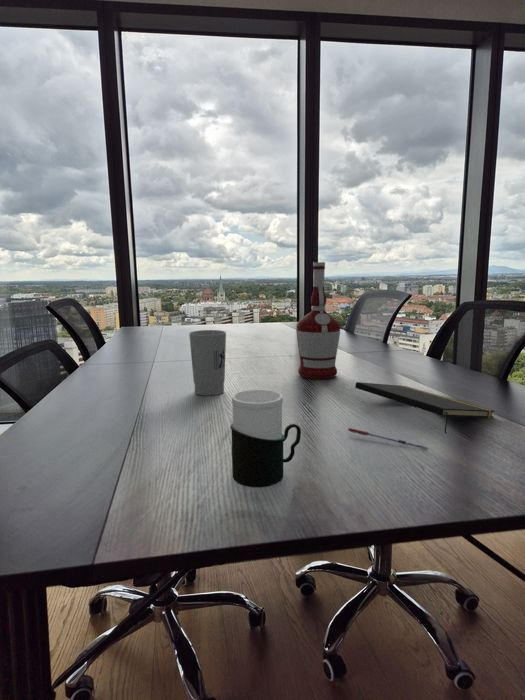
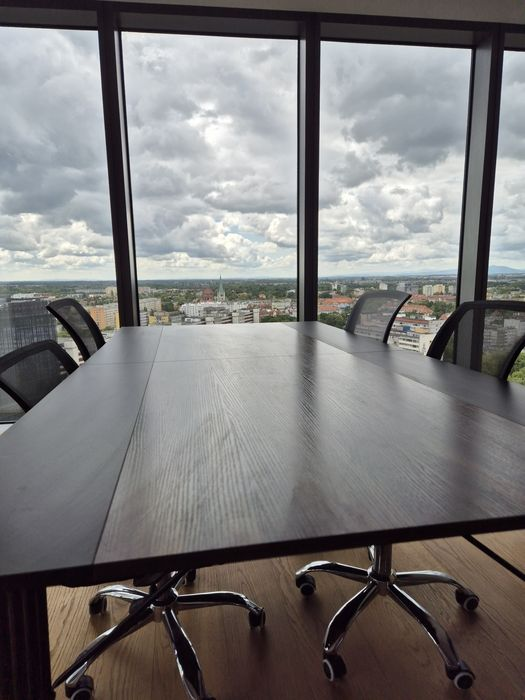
- pen (386, 438)
- cup (267, 434)
- cup (208, 362)
- alcohol (318, 320)
- notepad (421, 398)
